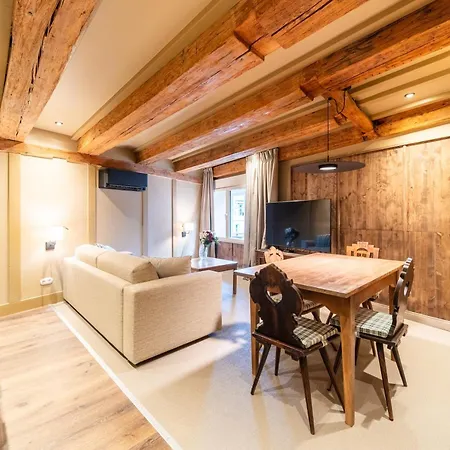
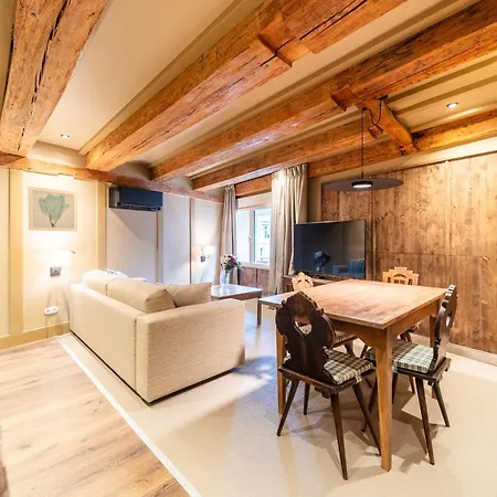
+ wall art (53, 210)
